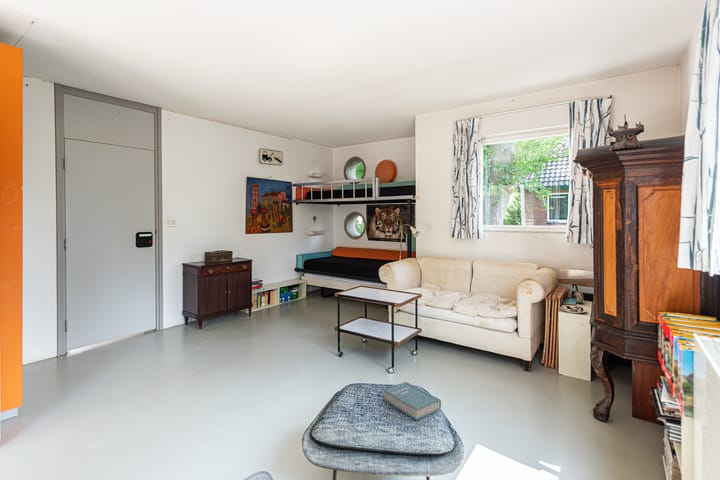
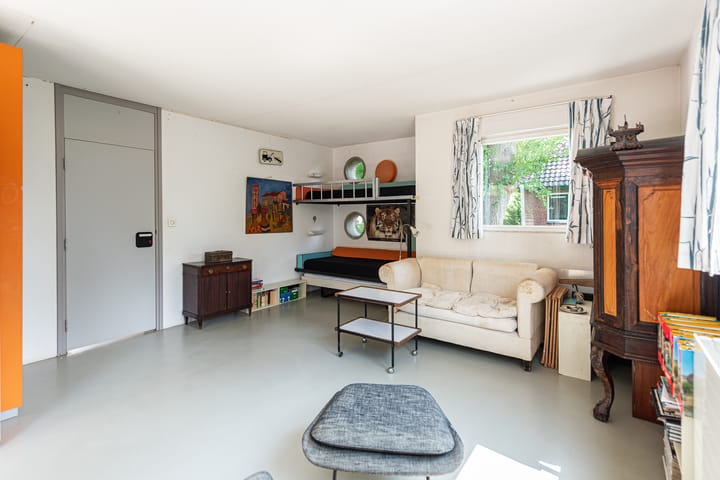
- book (411, 399)
